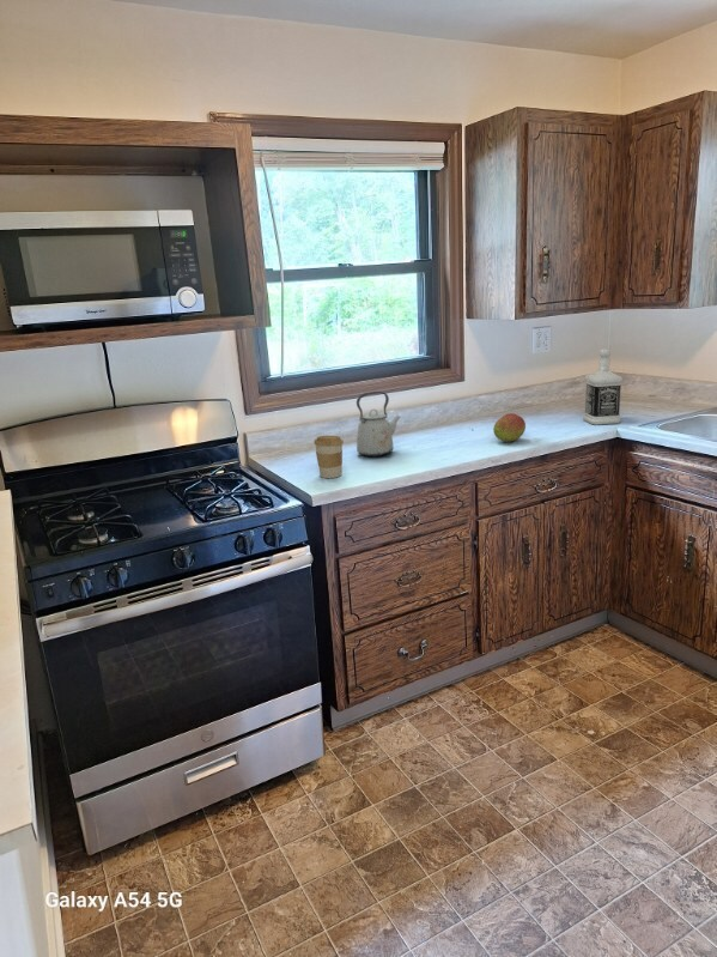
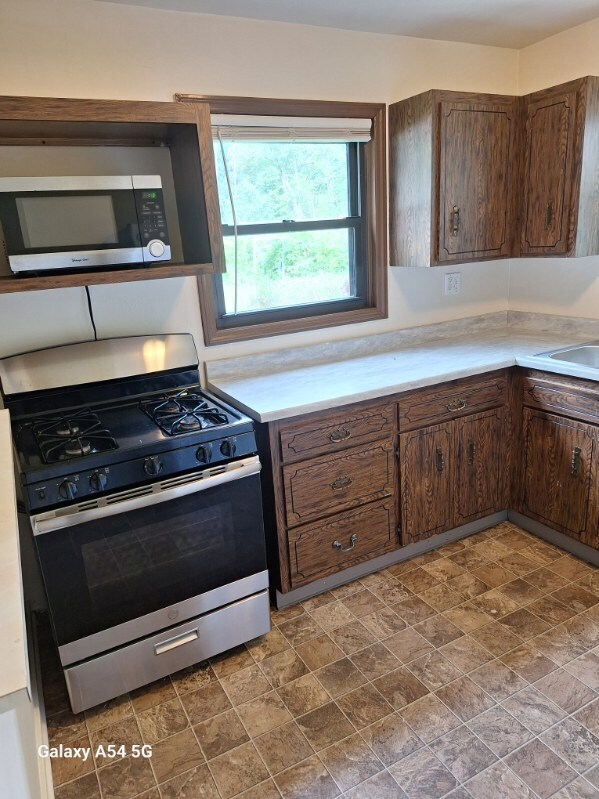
- bottle (602, 386)
- fruit (509, 428)
- kettle (379, 422)
- coffee cup (329, 455)
